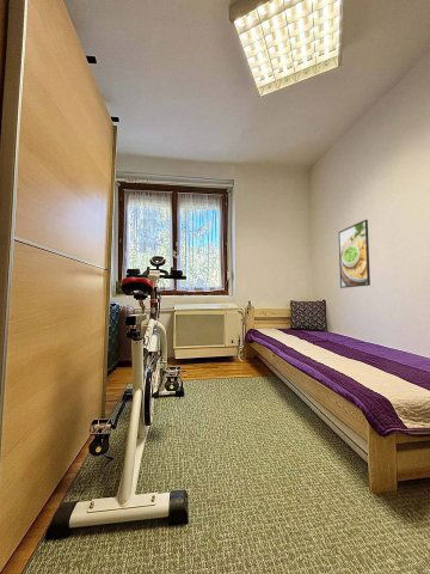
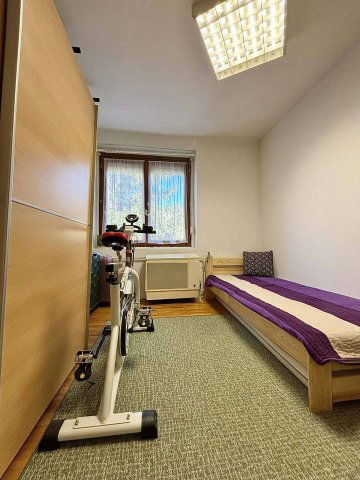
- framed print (352, 256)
